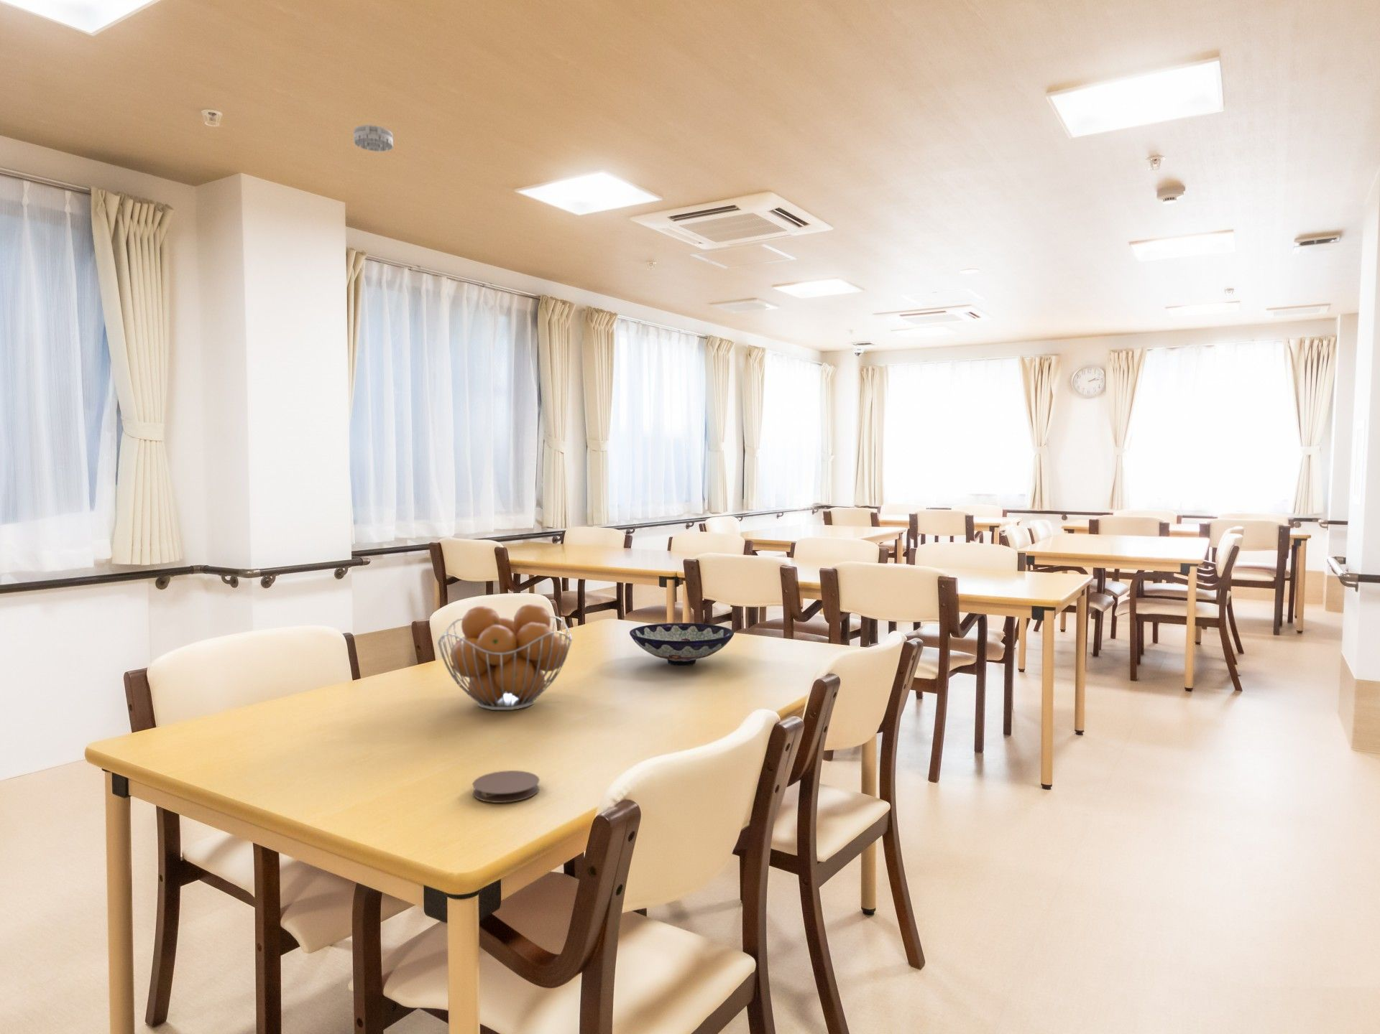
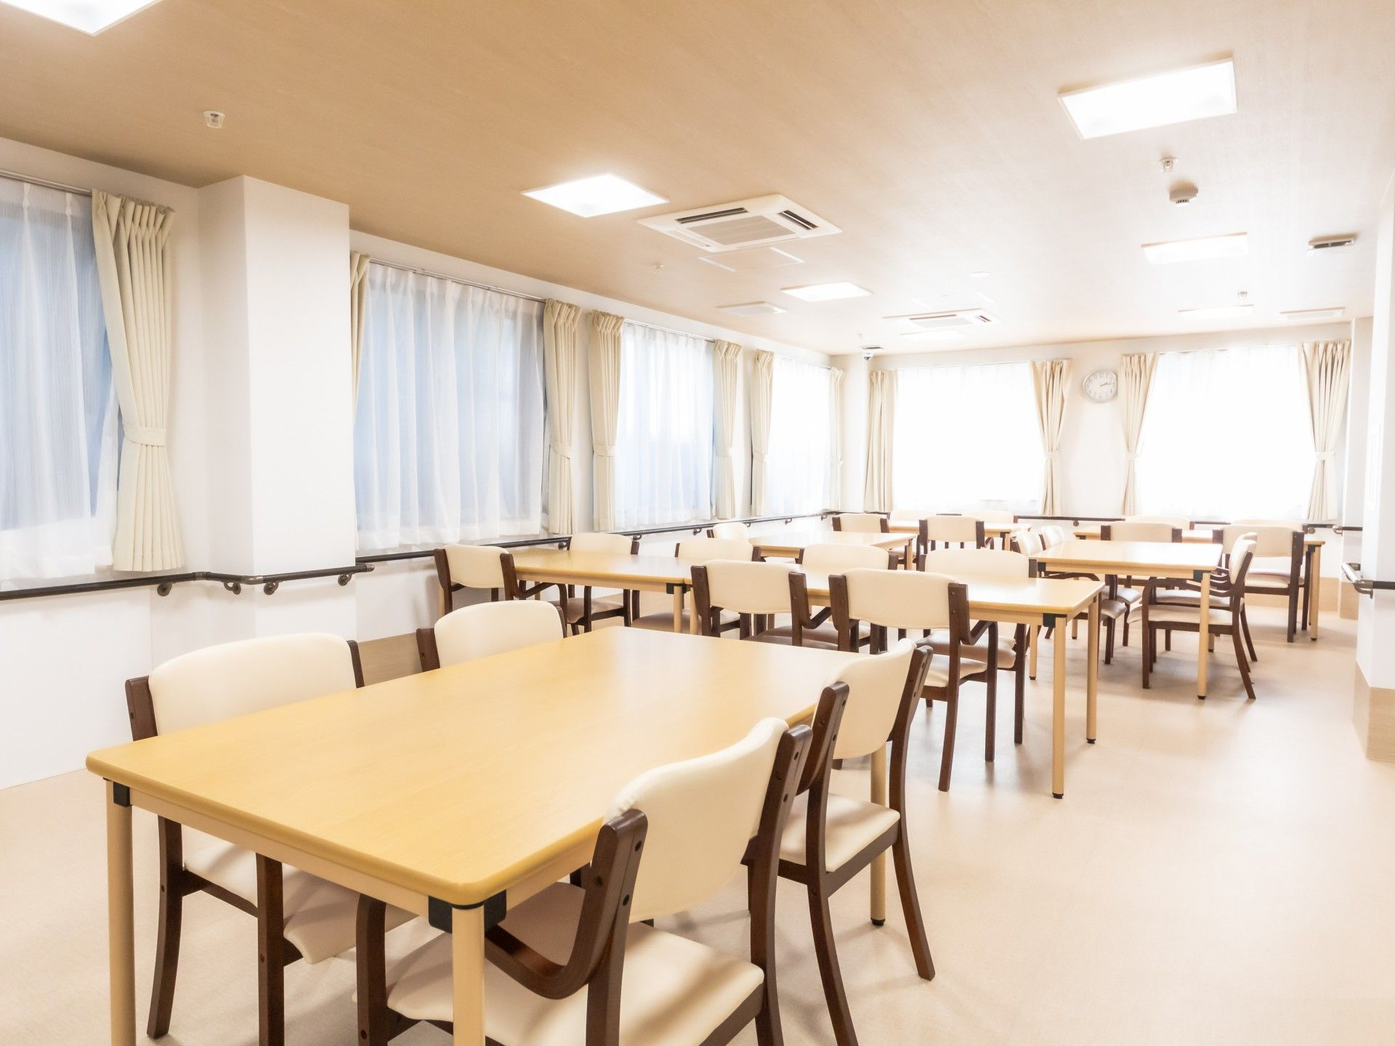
- bowl (681, 647)
- smoke detector (373, 137)
- fruit basket (506, 654)
- coaster (506, 785)
